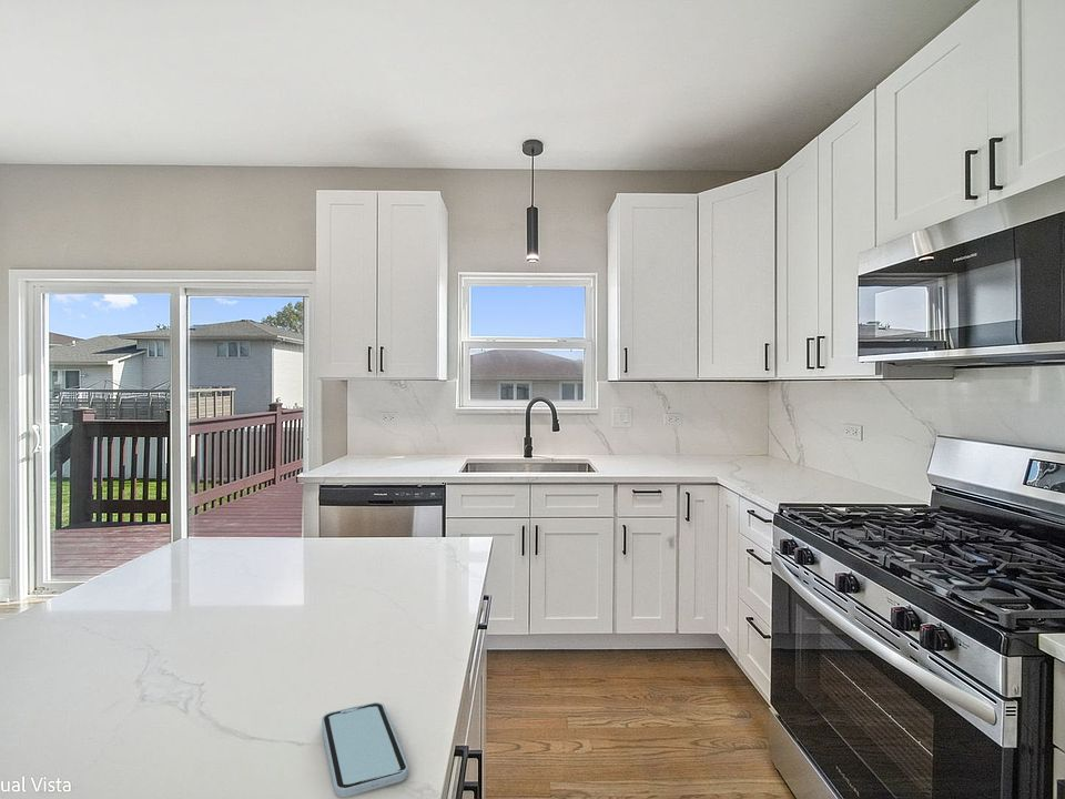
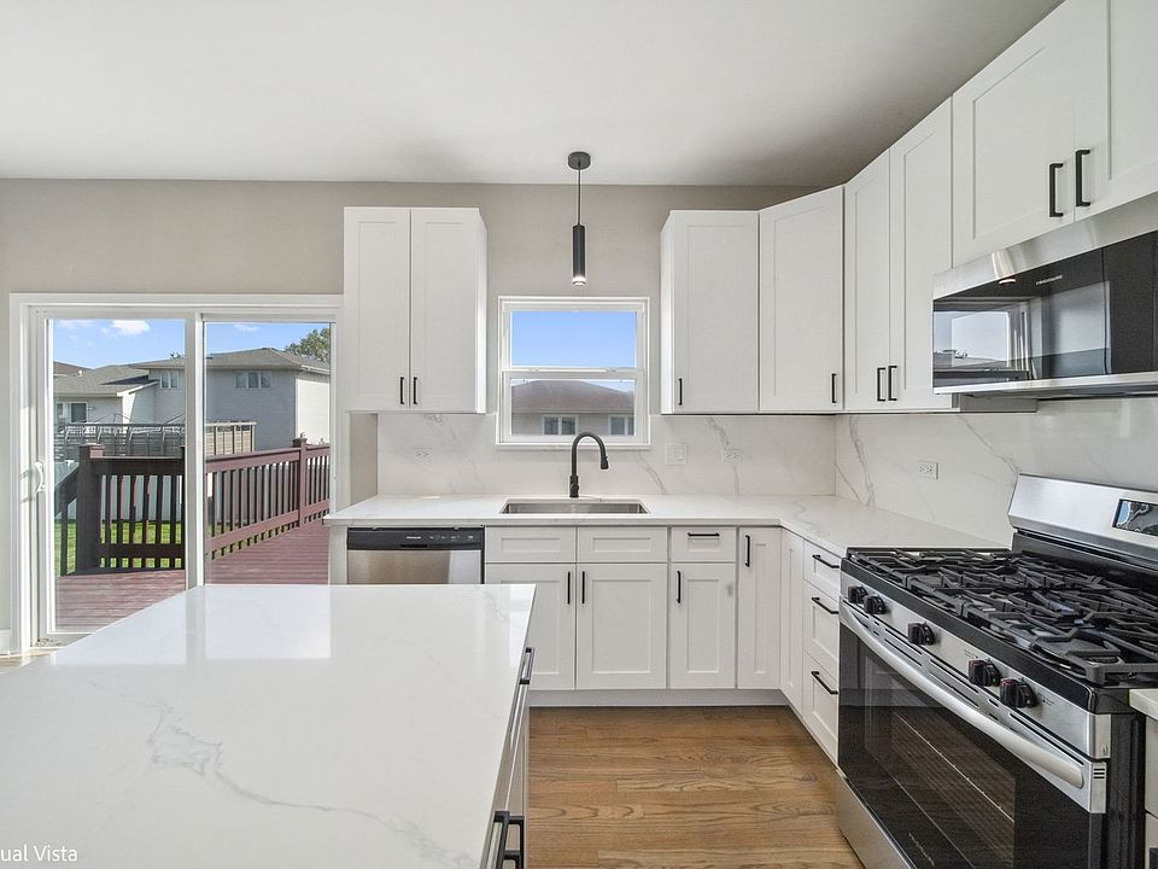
- smartphone (362, 744)
